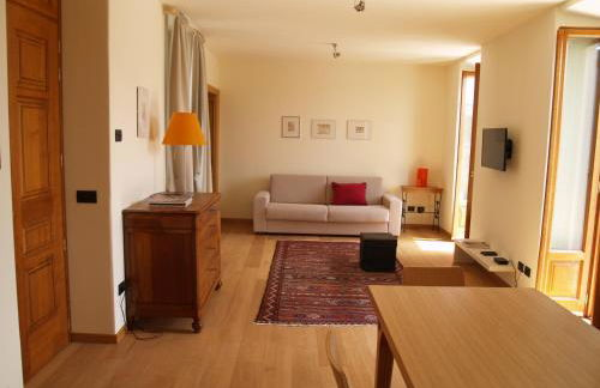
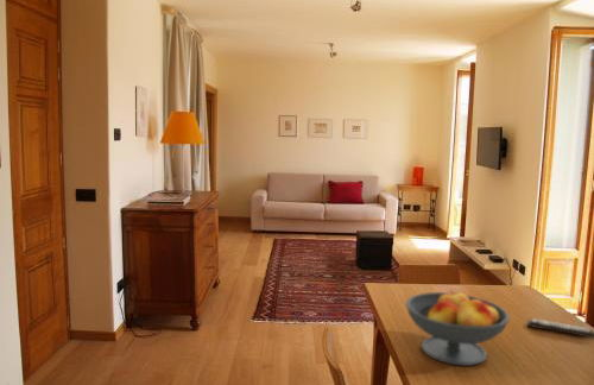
+ remote control (560, 328)
+ fruit bowl (455, 322)
